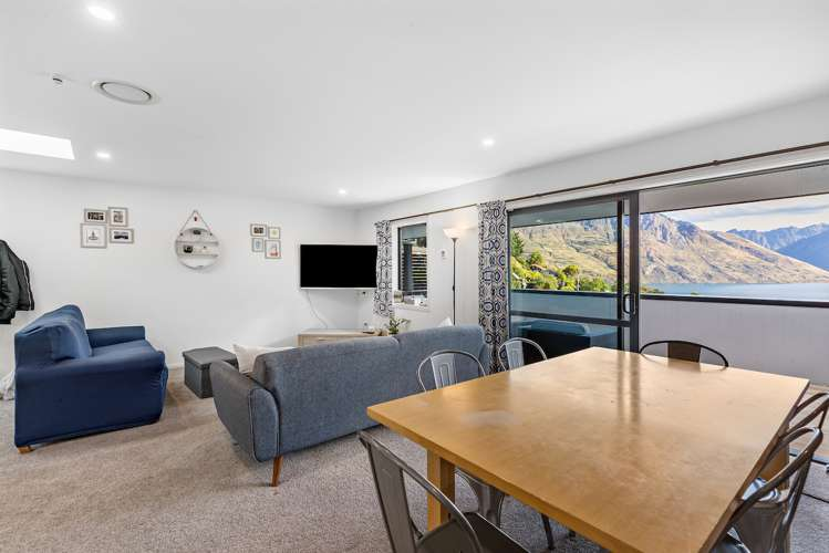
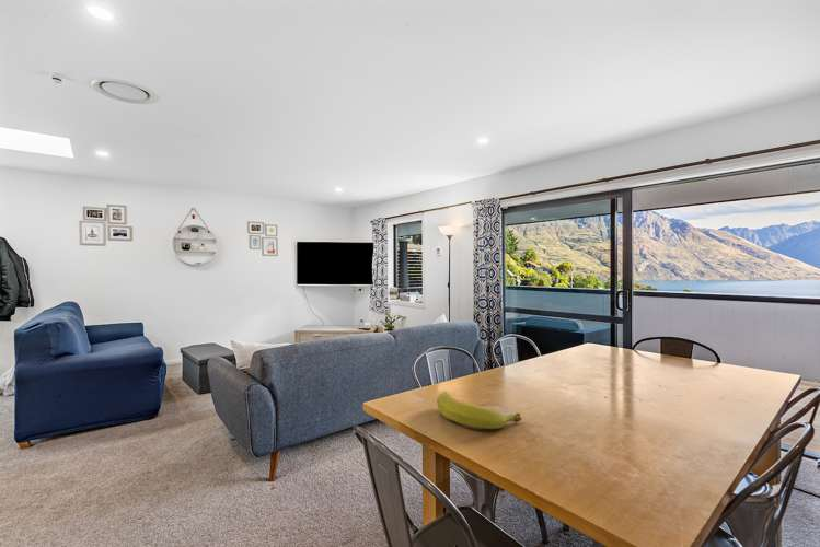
+ banana (469, 406)
